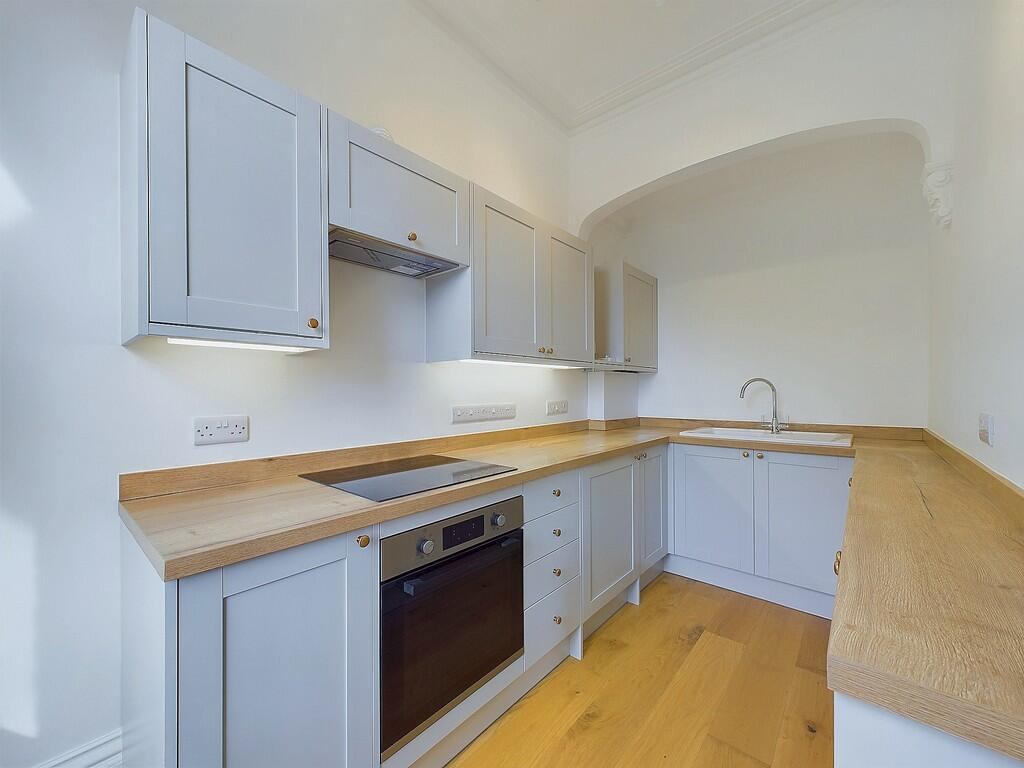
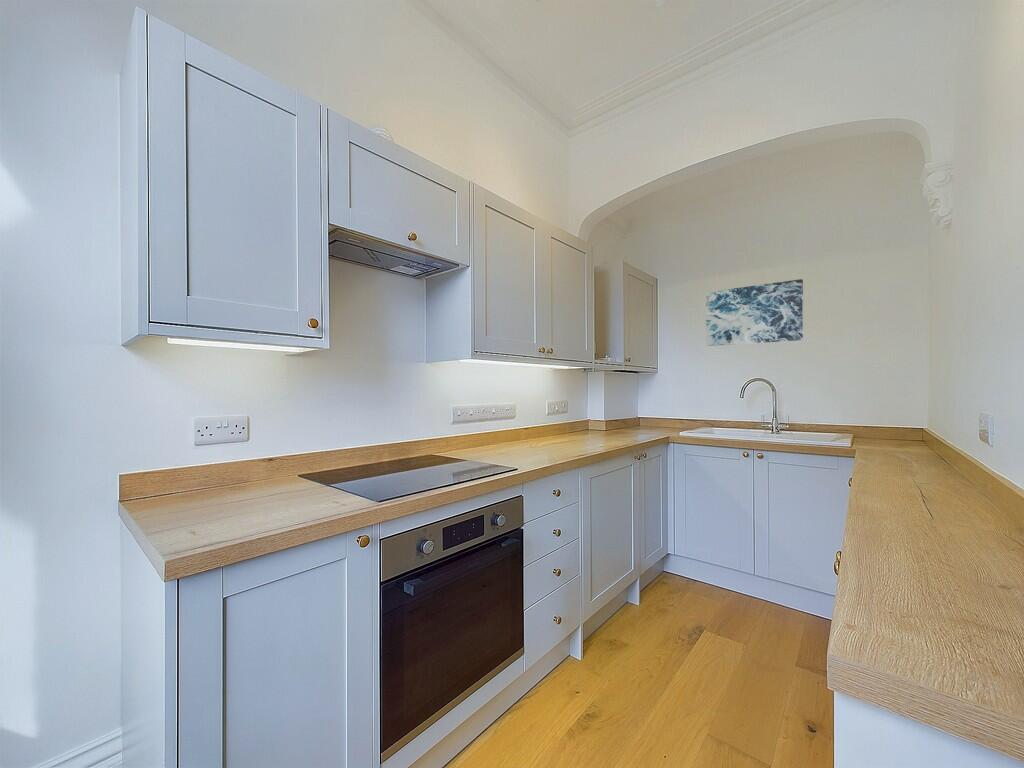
+ wall art (751, 314)
